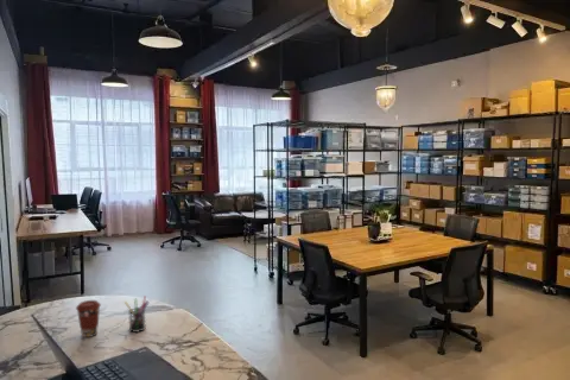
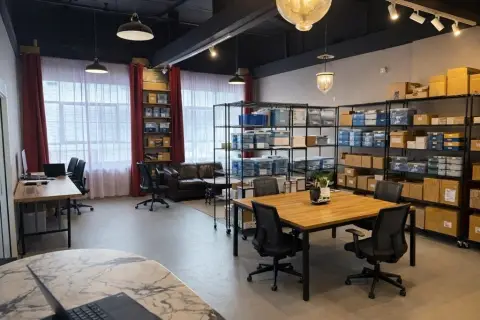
- coffee cup (88, 318)
- pen holder (138, 312)
